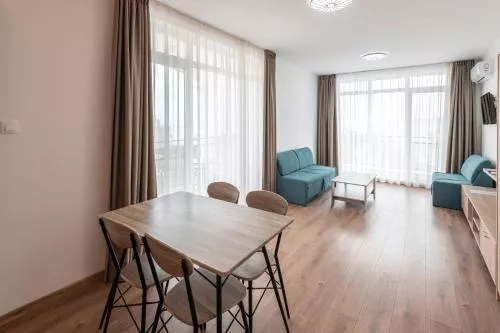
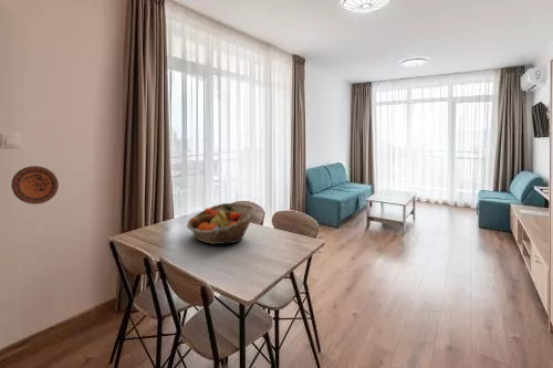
+ decorative plate (35, 185)
+ fruit basket (221, 221)
